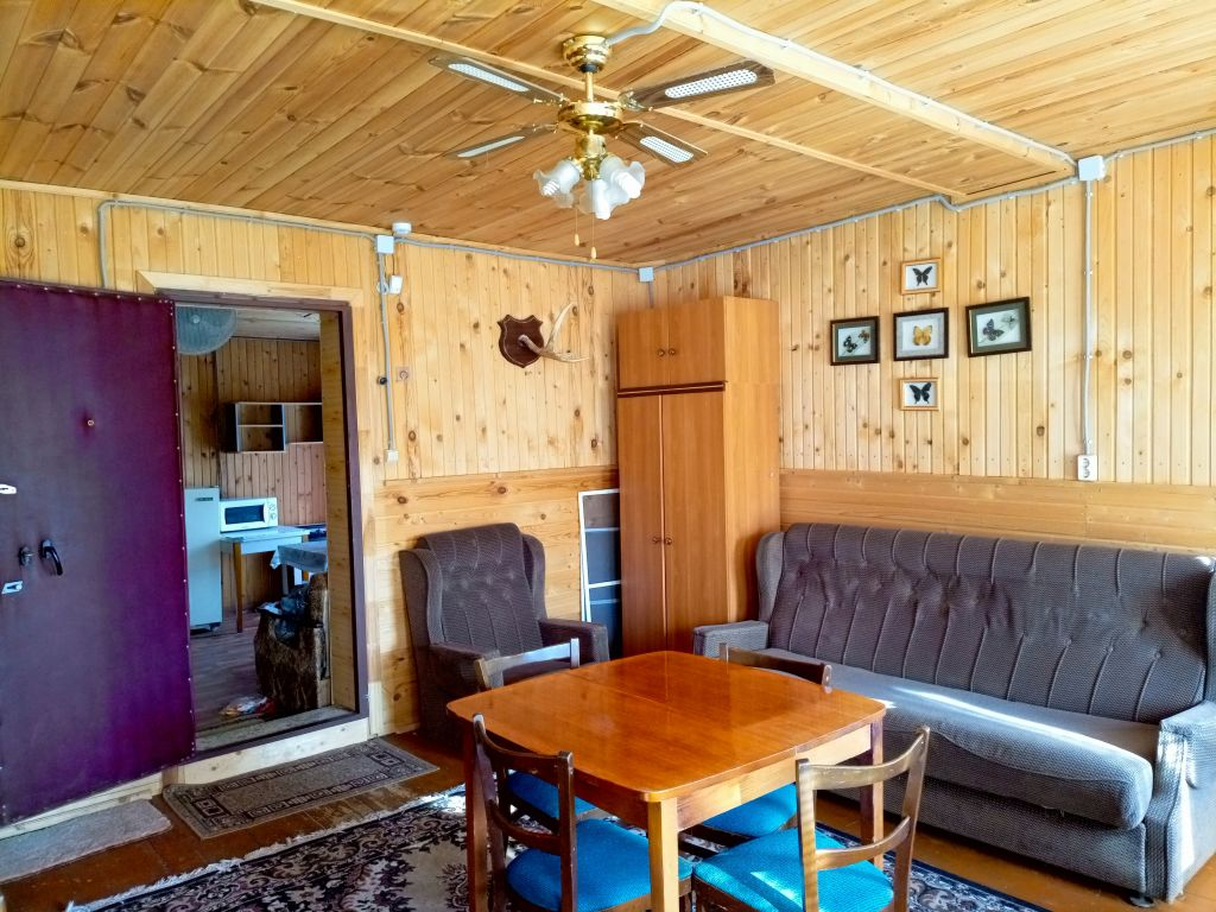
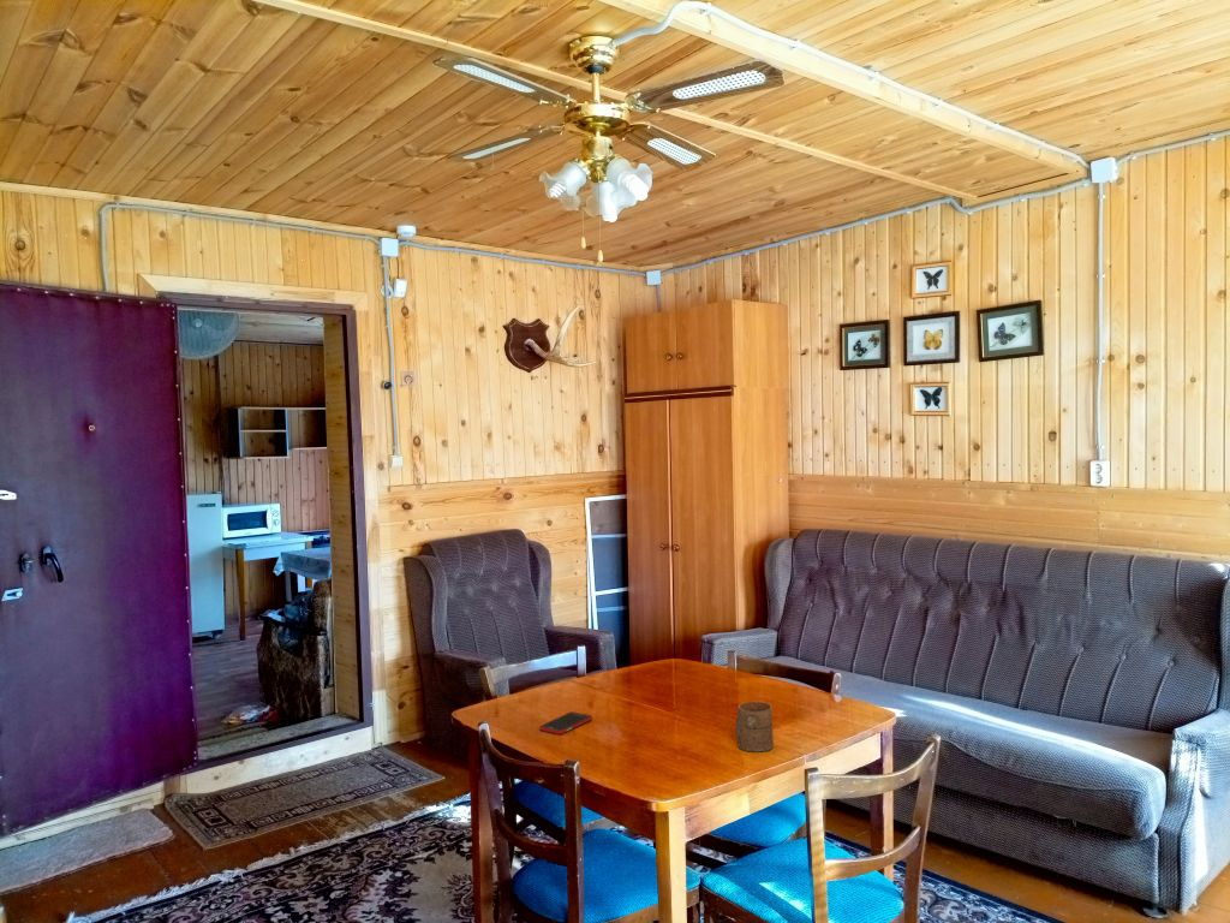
+ cell phone (566, 722)
+ cup (754, 726)
